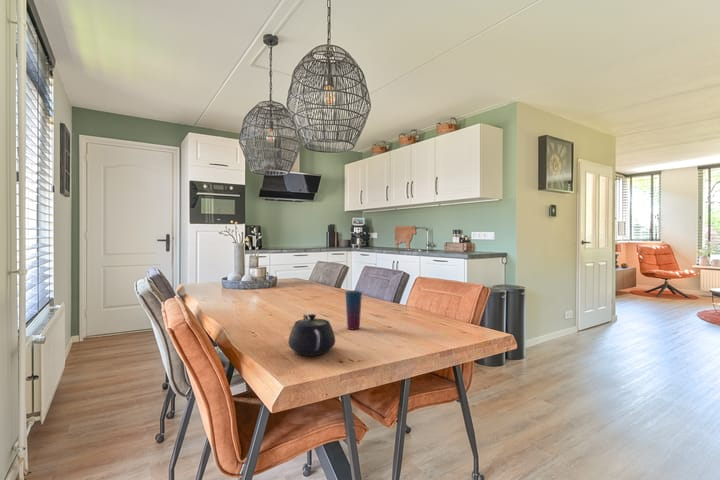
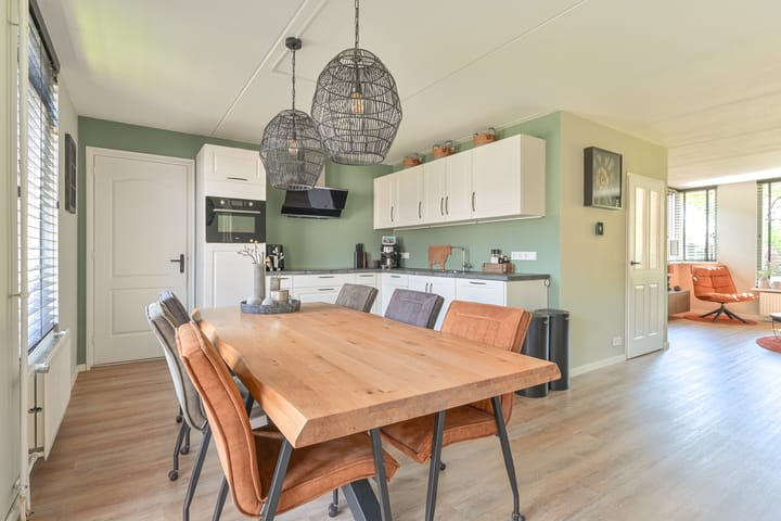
- teapot (311, 332)
- cup (353, 309)
